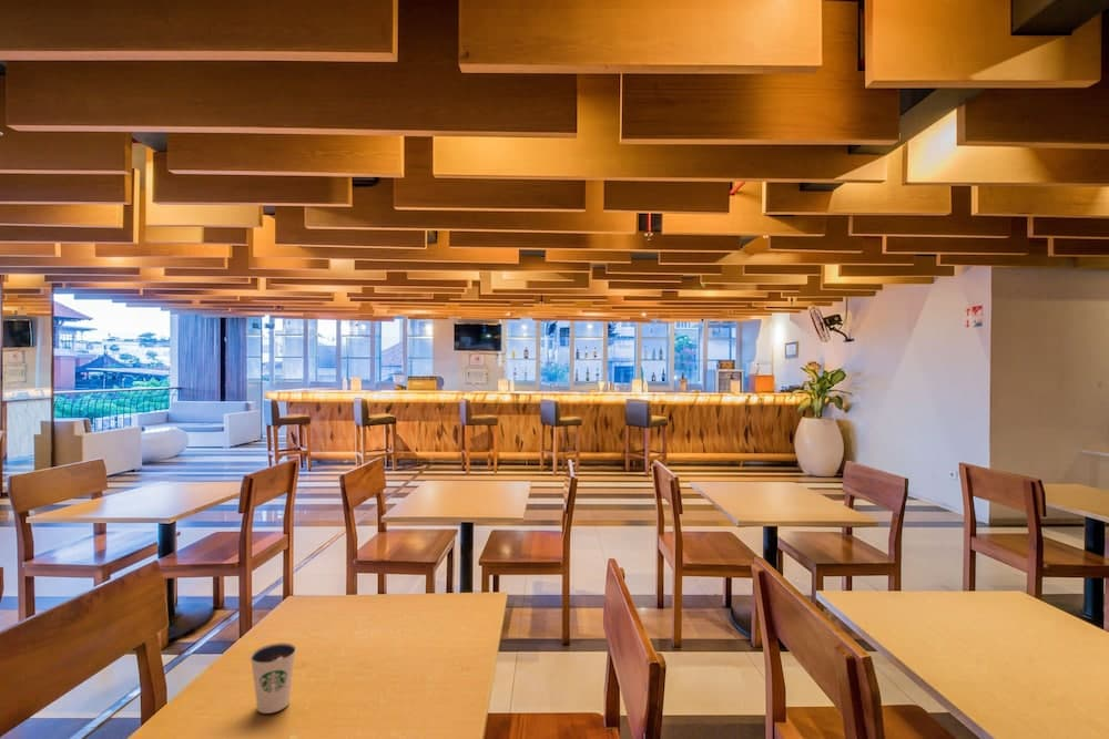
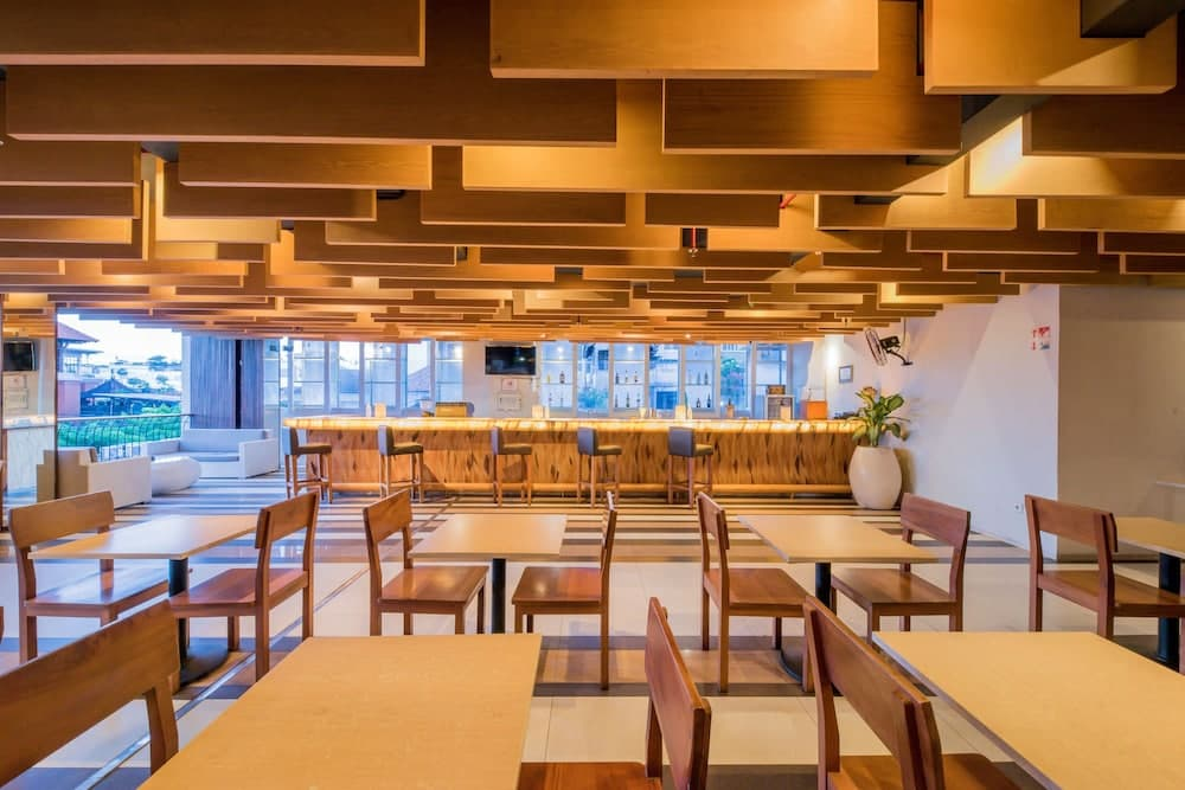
- dixie cup (273, 679)
